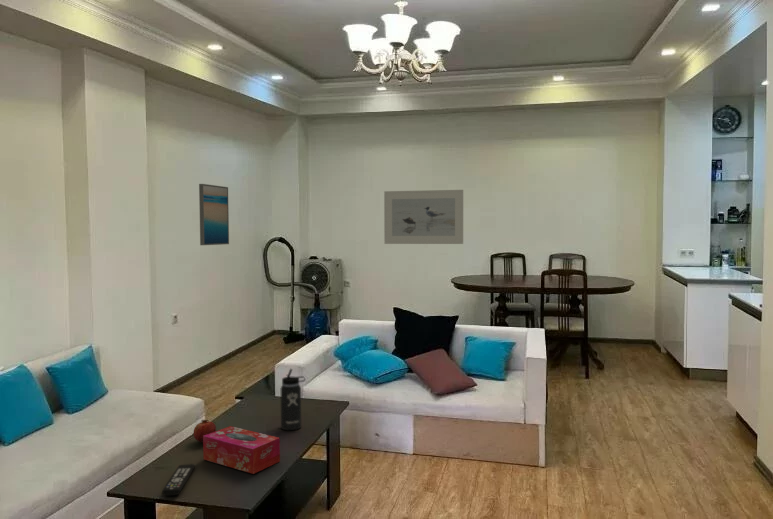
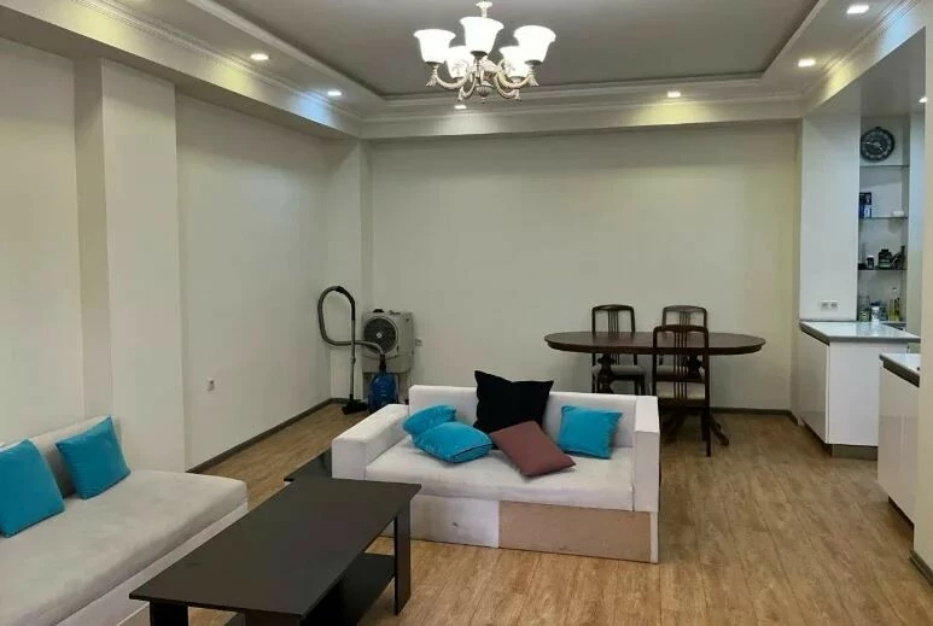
- remote control (179, 479)
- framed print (423, 217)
- thermos bottle (293, 397)
- tissue box (241, 448)
- fruit (205, 430)
- wall art (214, 215)
